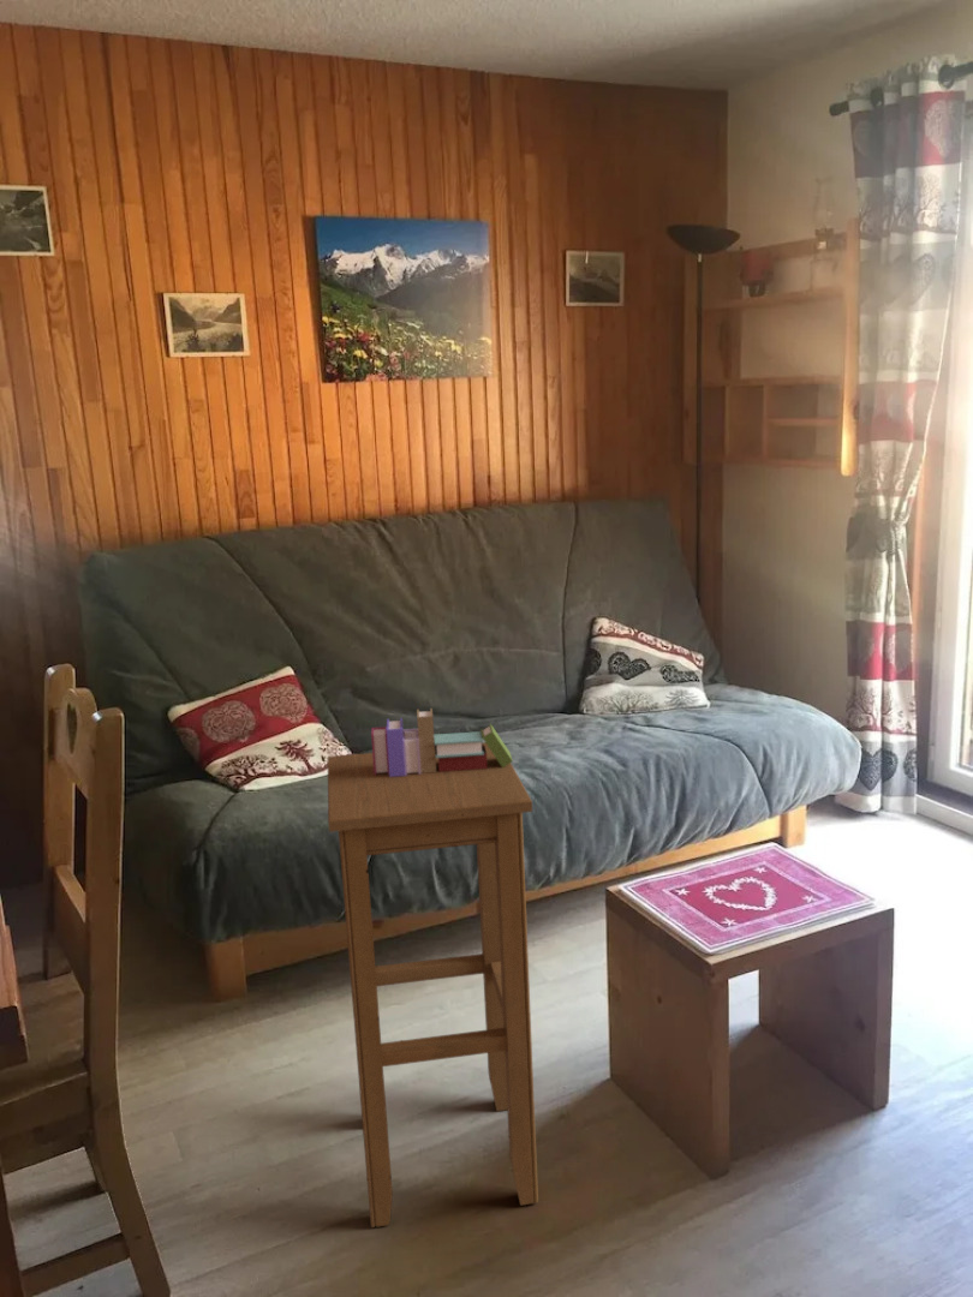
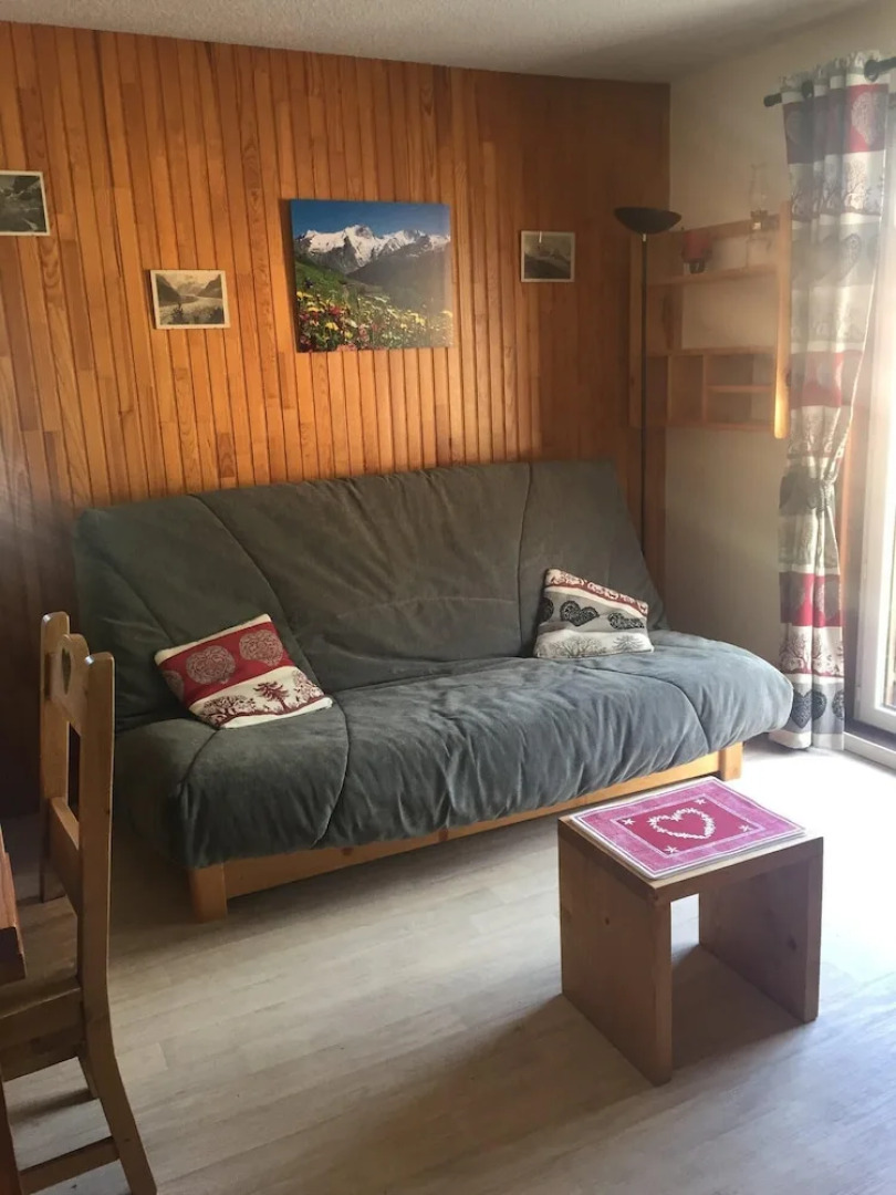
- book (441, 737)
- stool (434, 975)
